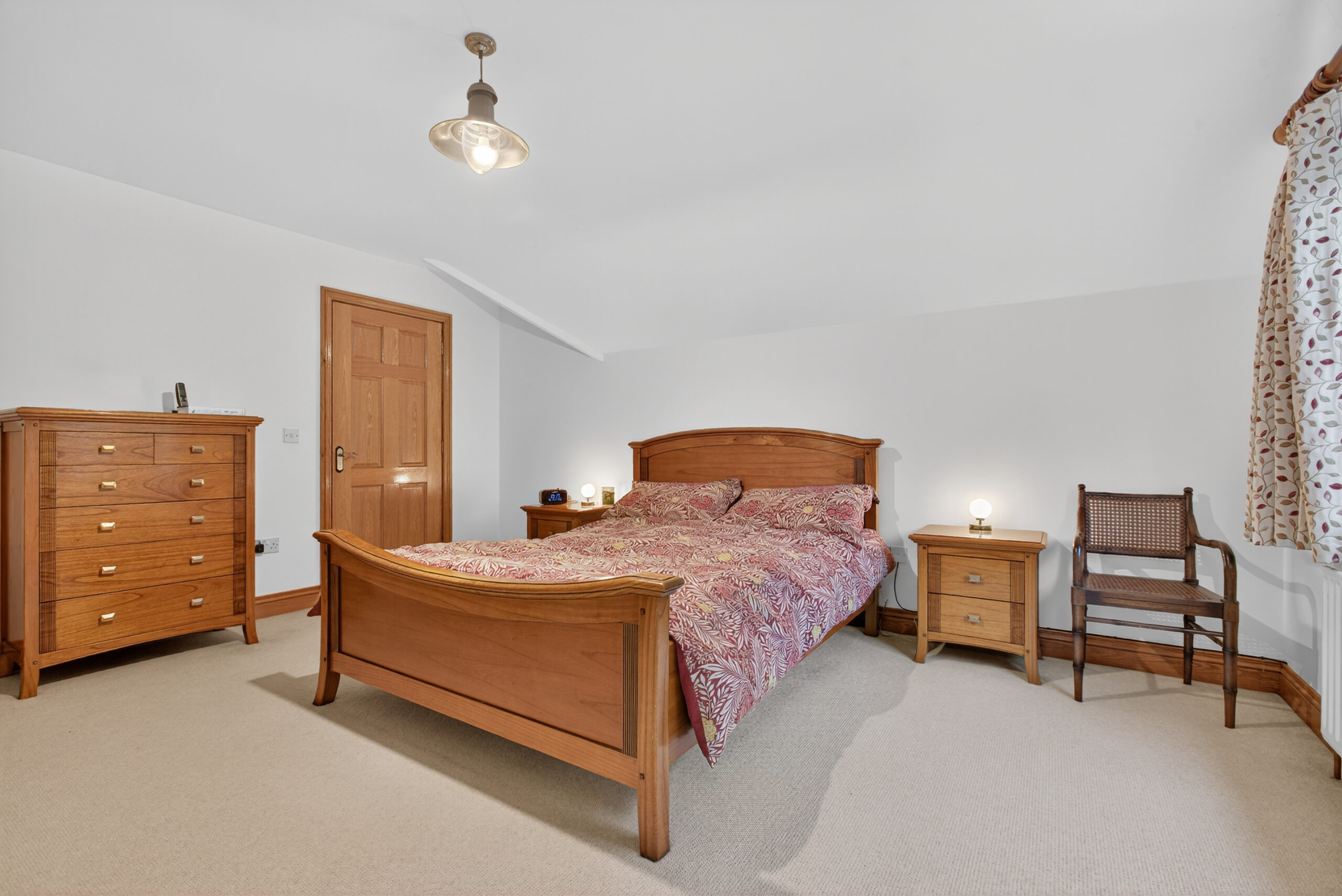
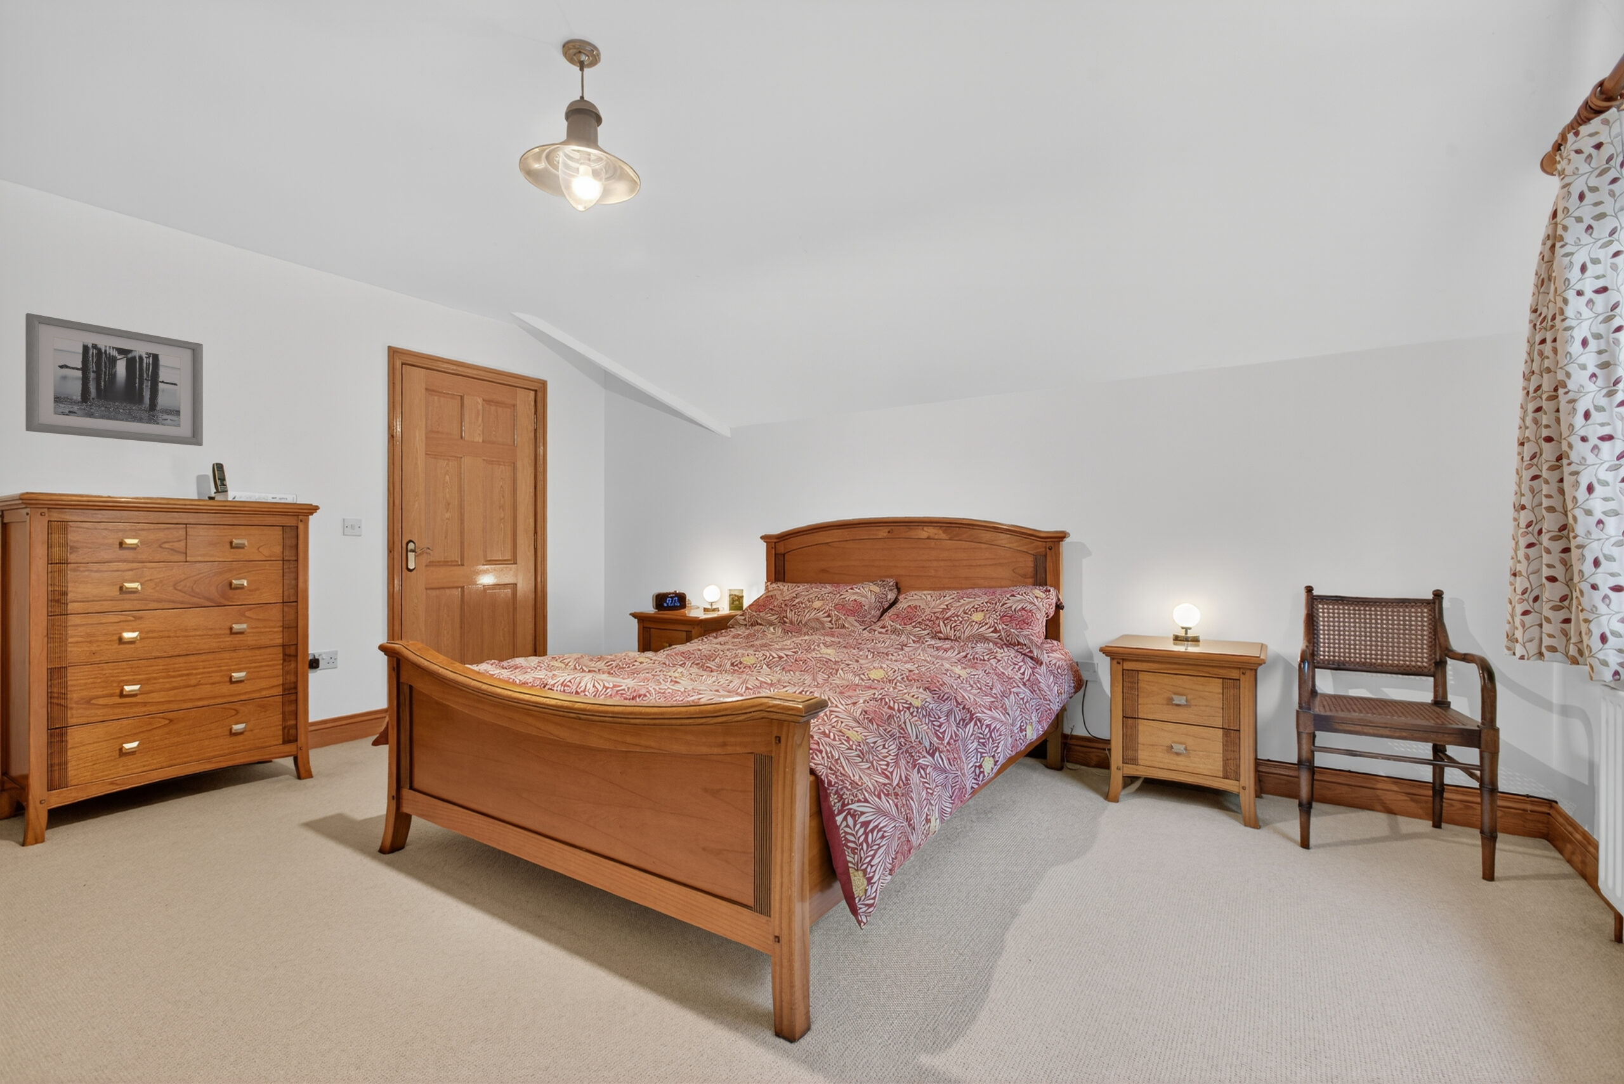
+ wall art (121, 385)
